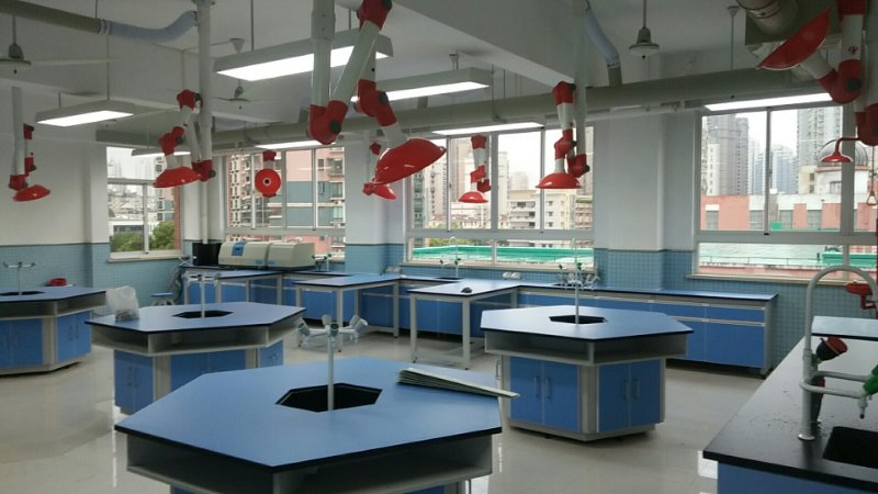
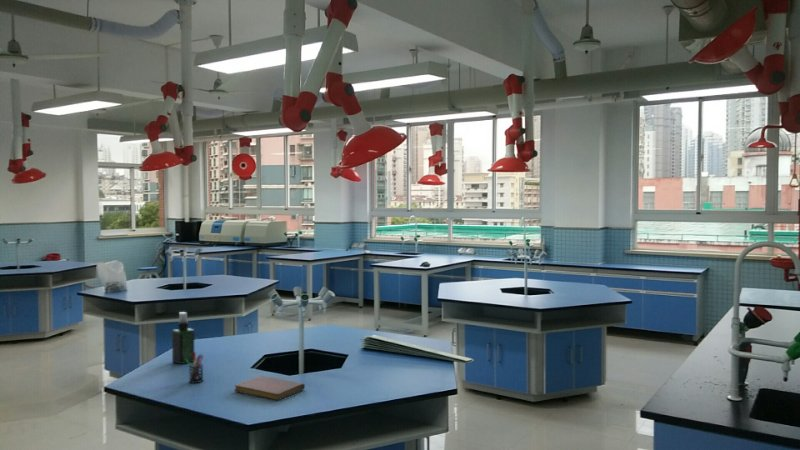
+ pen holder (194, 367)
+ notebook (269, 386)
+ spray bottle (183, 337)
